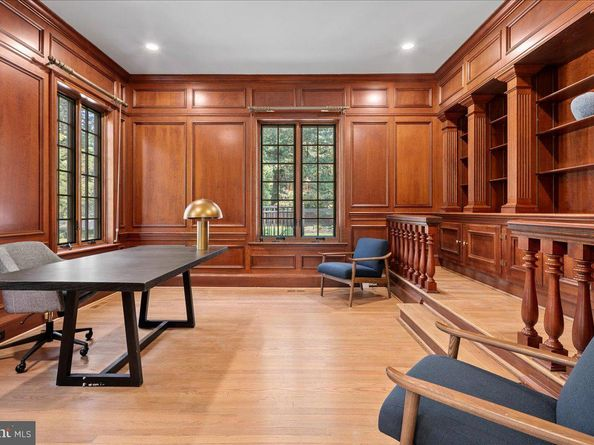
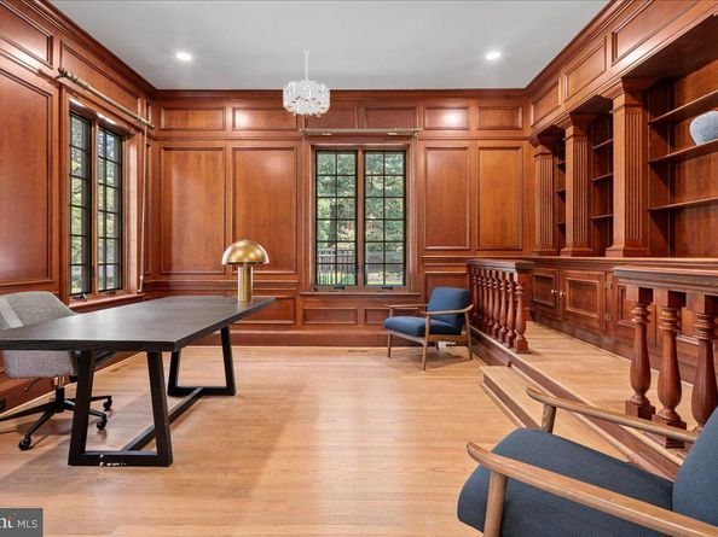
+ chandelier (306, 82)
